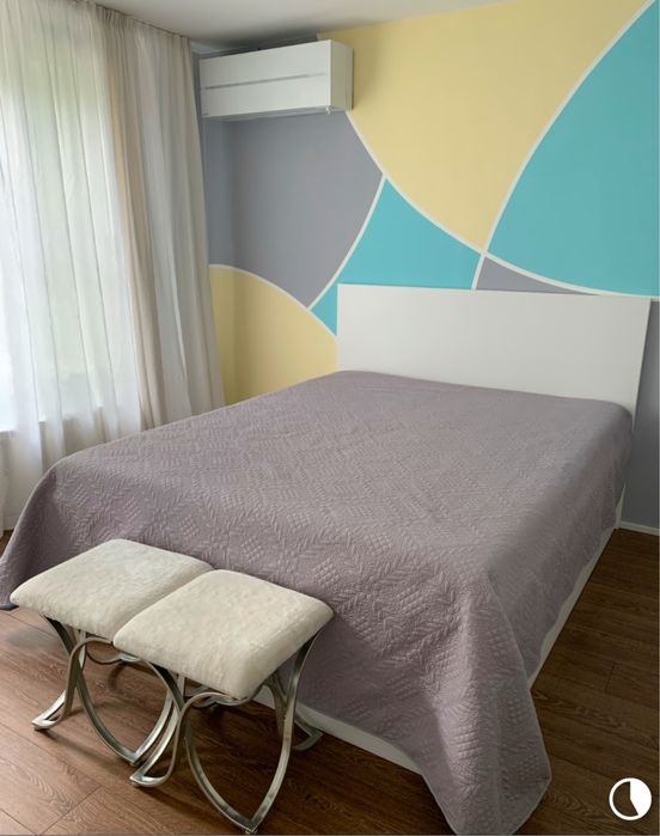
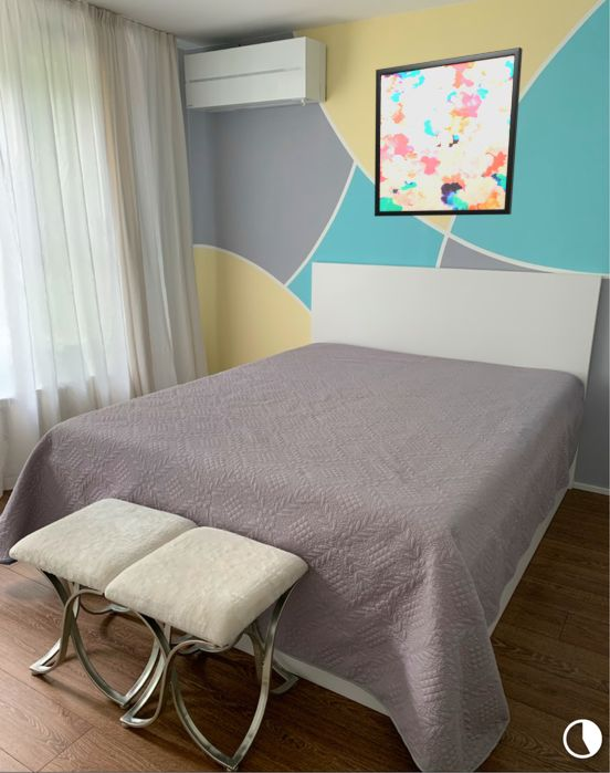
+ wall art (441, 139)
